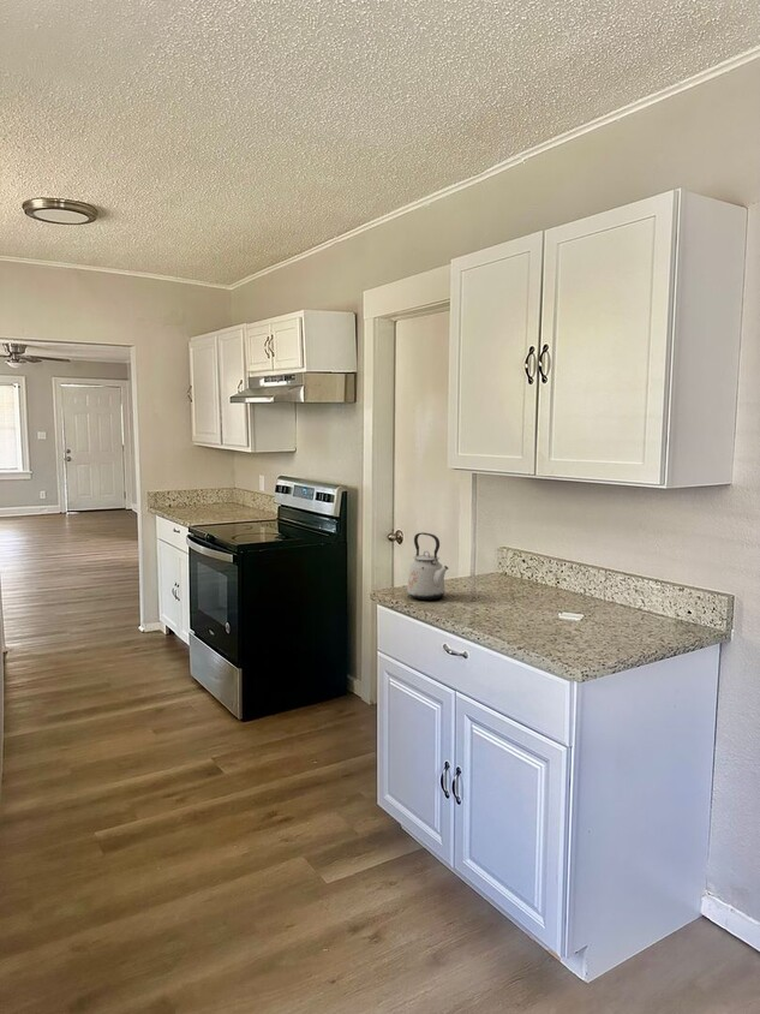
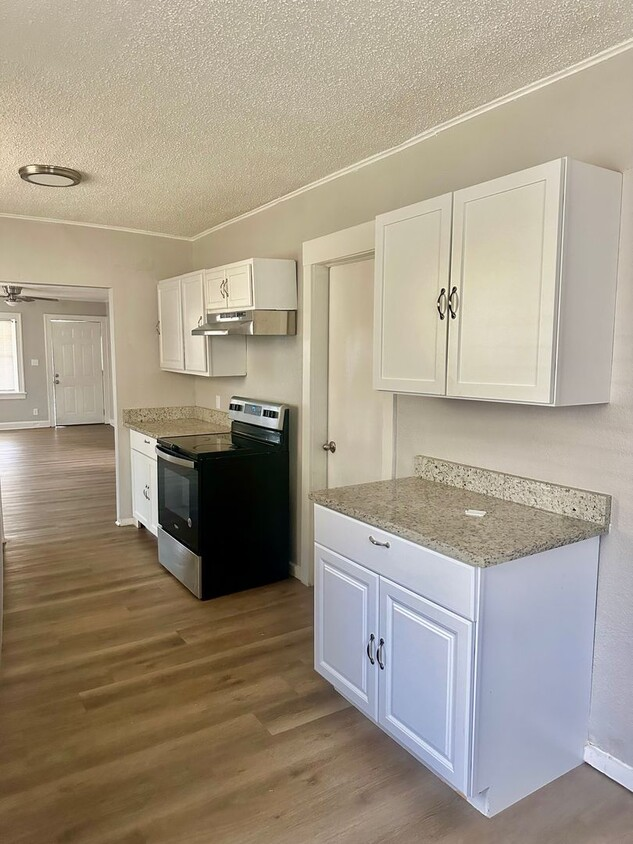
- kettle (430, 566)
